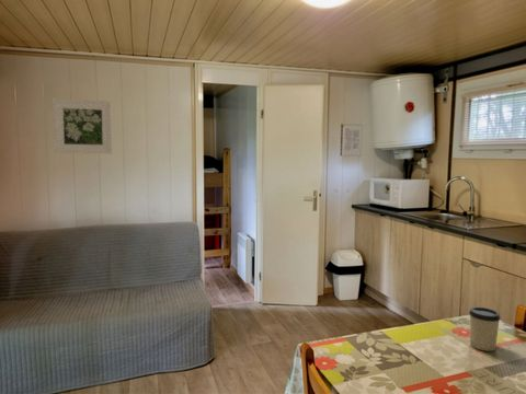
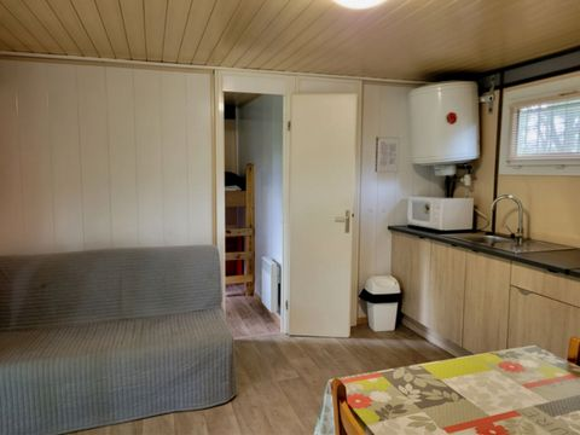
- cup (483, 328)
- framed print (83, 126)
